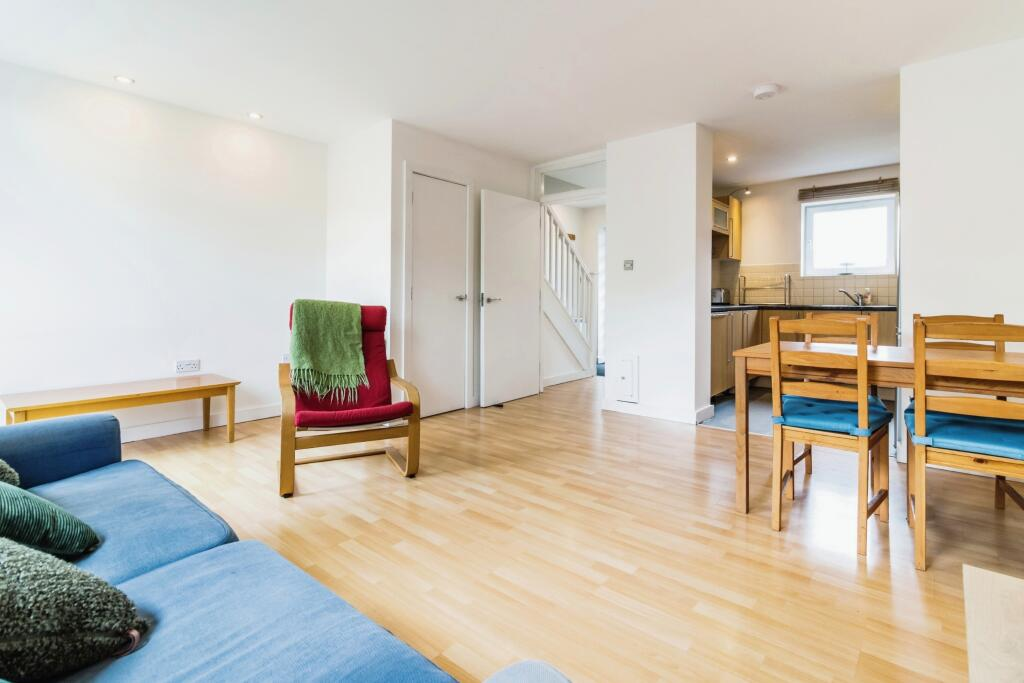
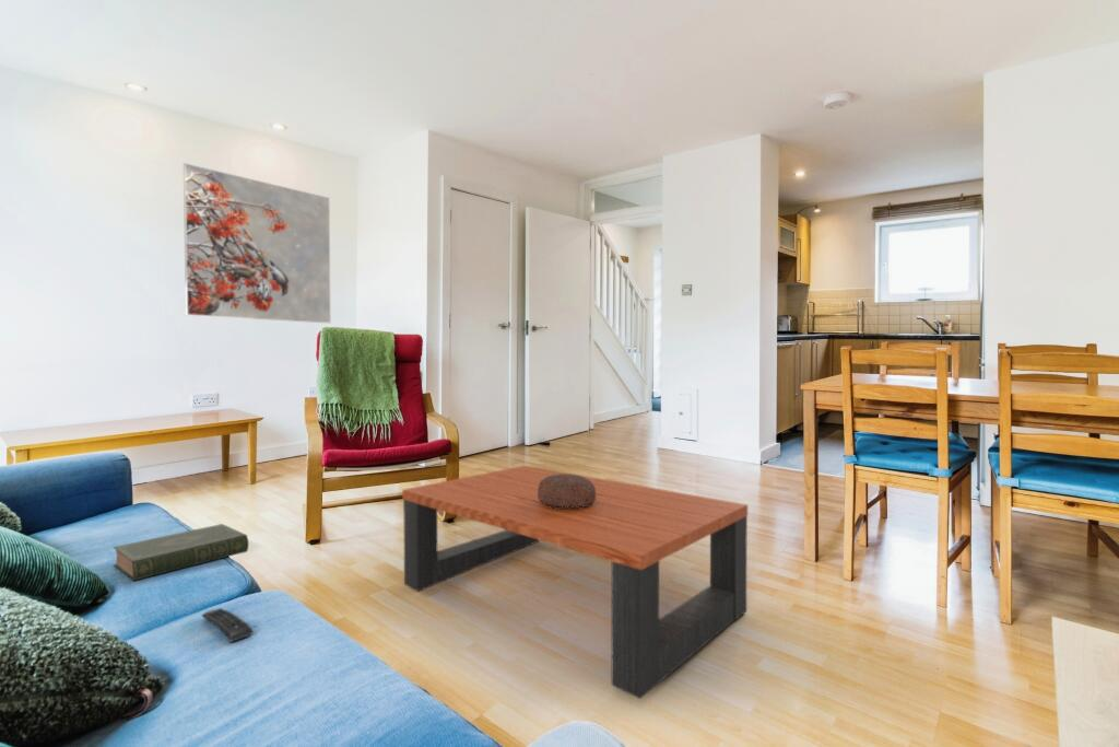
+ book (182, 549)
+ coffee table (565, 547)
+ decorative bowl (566, 488)
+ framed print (263, 250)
+ remote control (224, 621)
